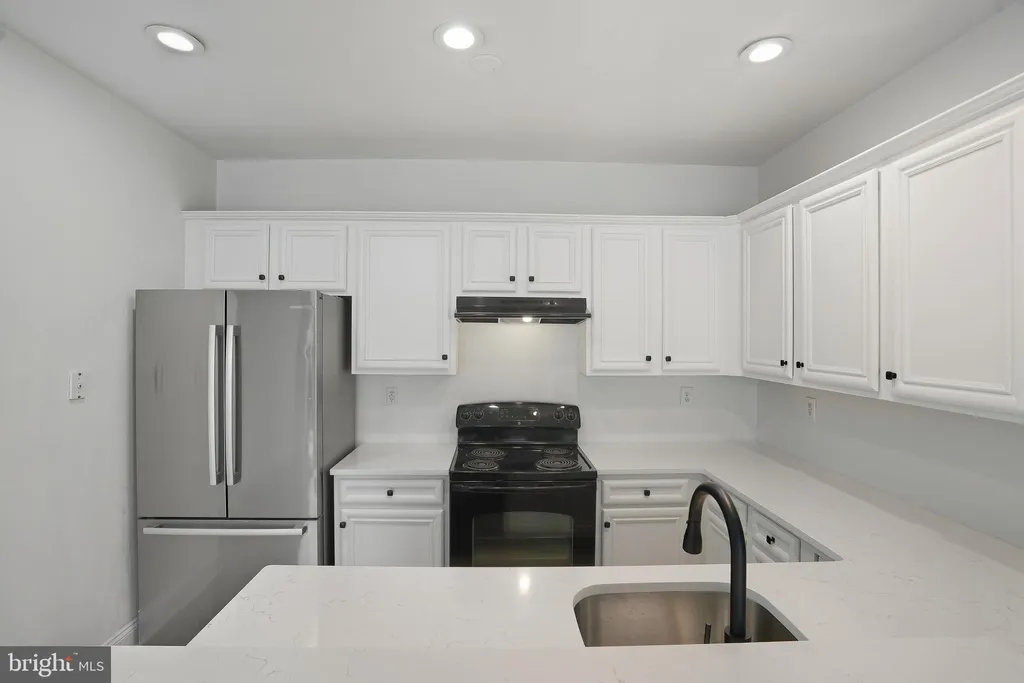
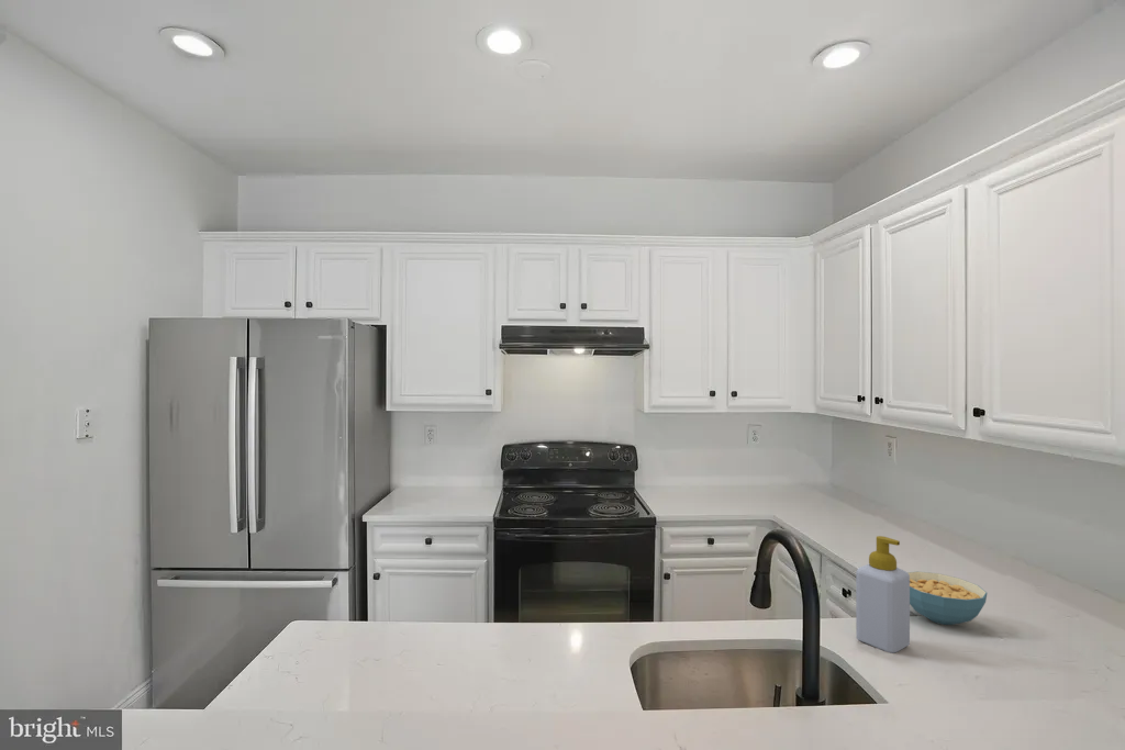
+ cereal bowl (940, 602)
+ soap bottle (882, 590)
